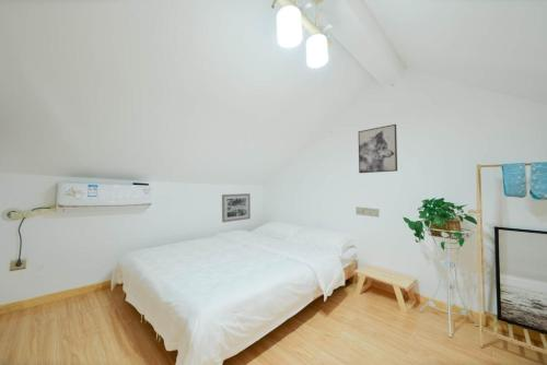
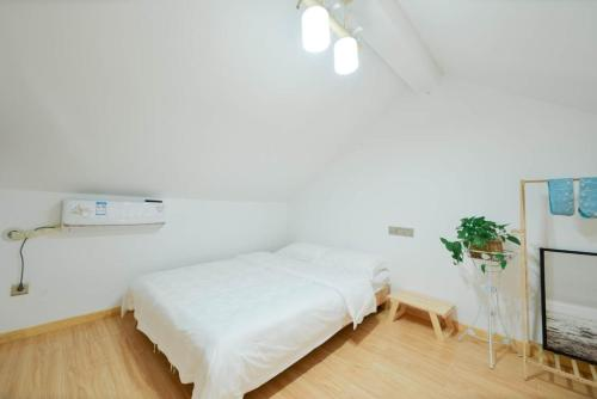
- wall art (236, 207)
- wall art (376, 150)
